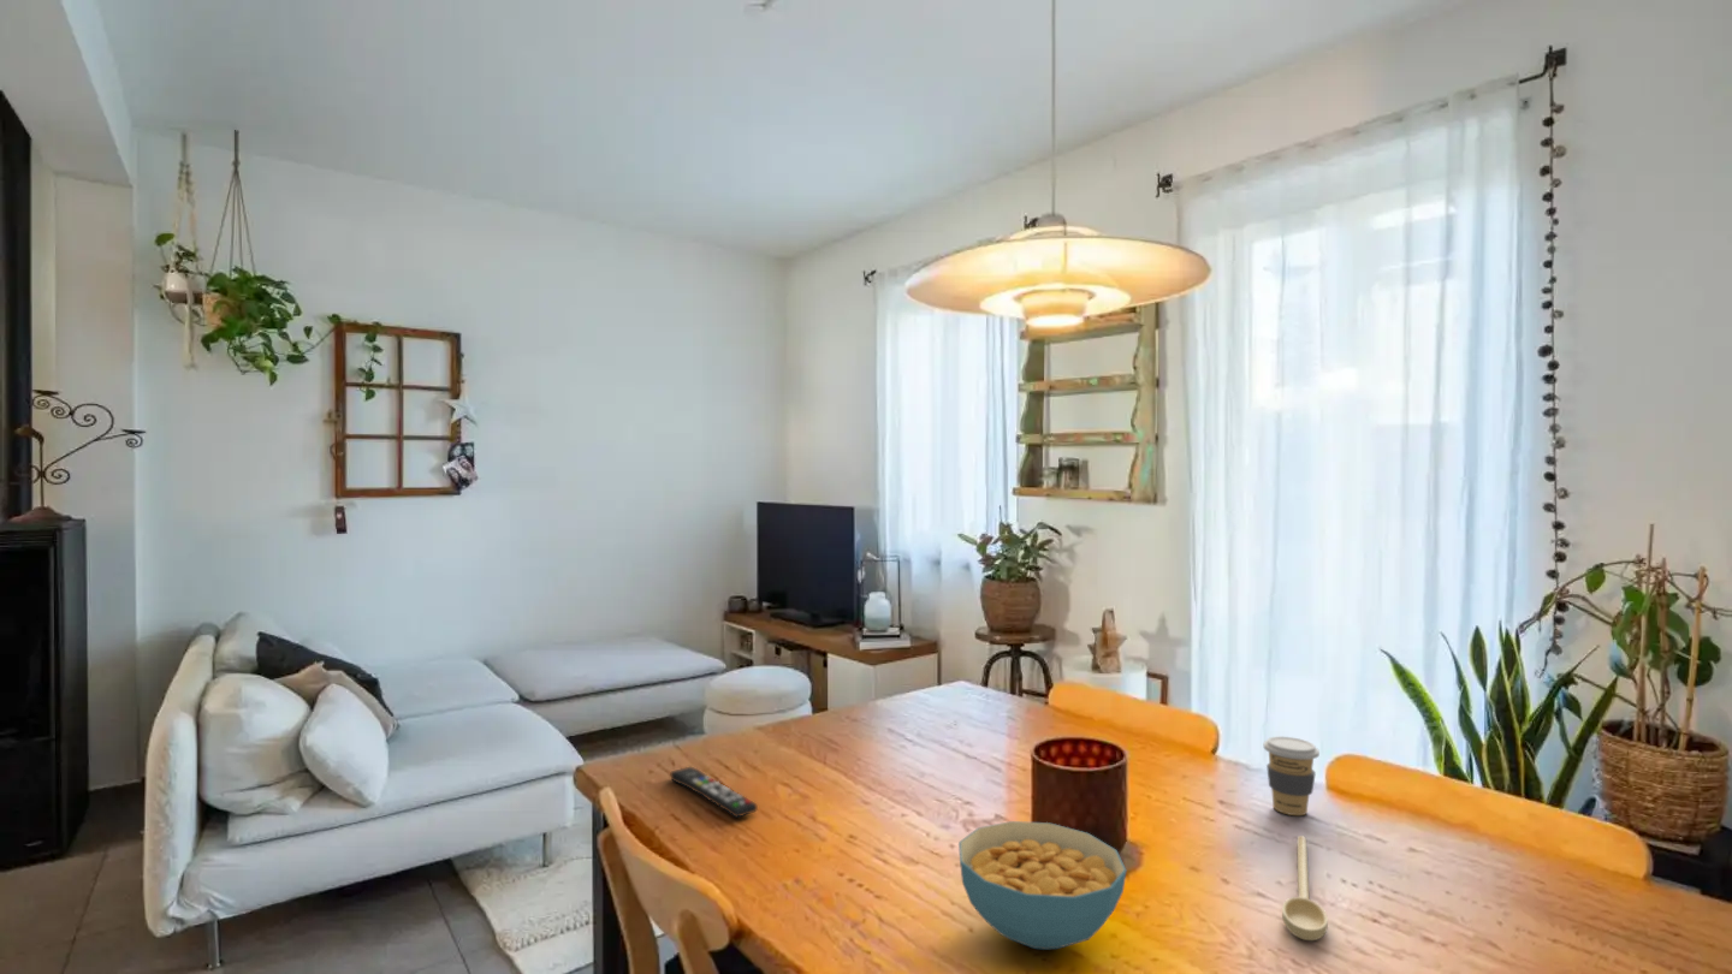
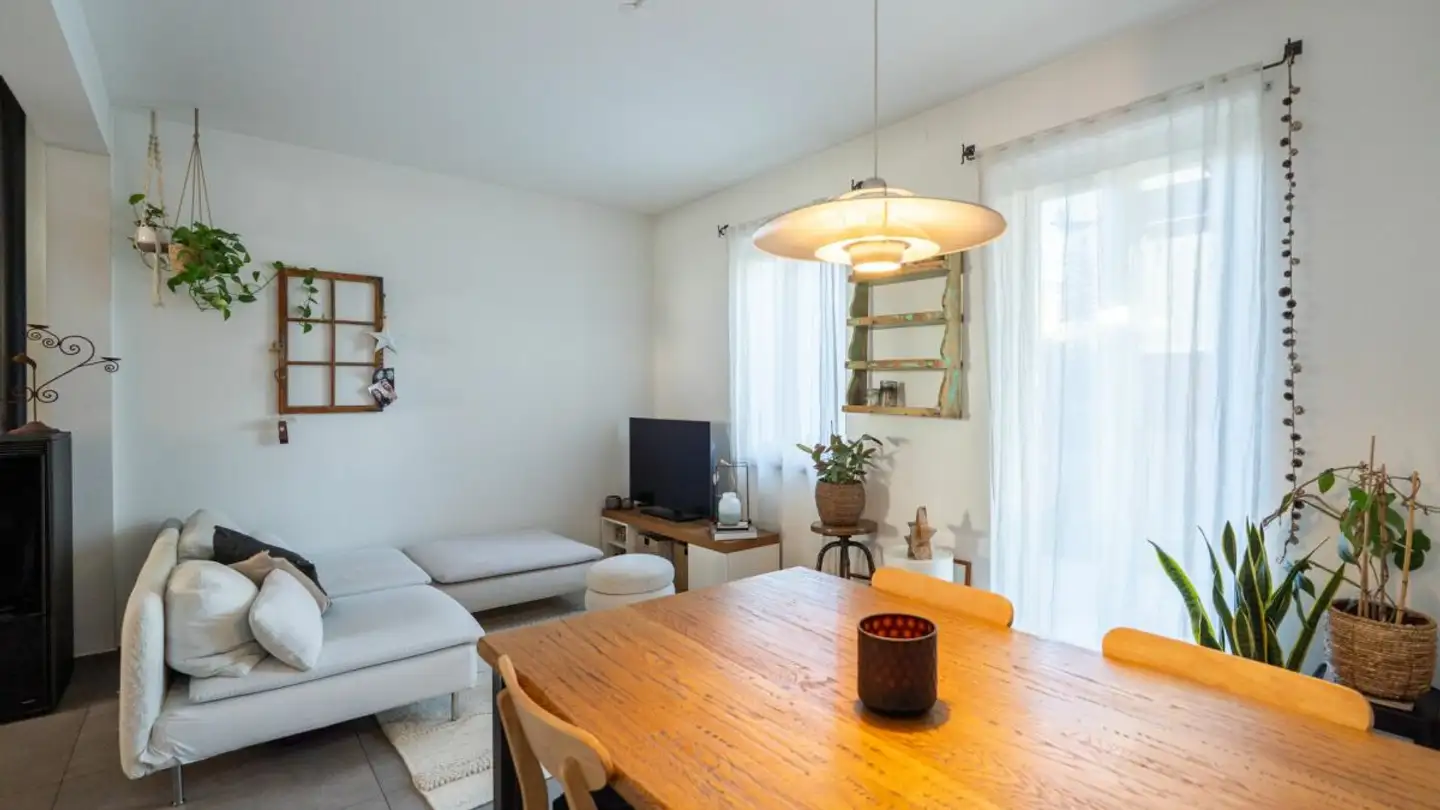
- coffee cup (1289, 776)
- cereal bowl (1038, 895)
- spoon (1303, 880)
- remote control (711, 790)
